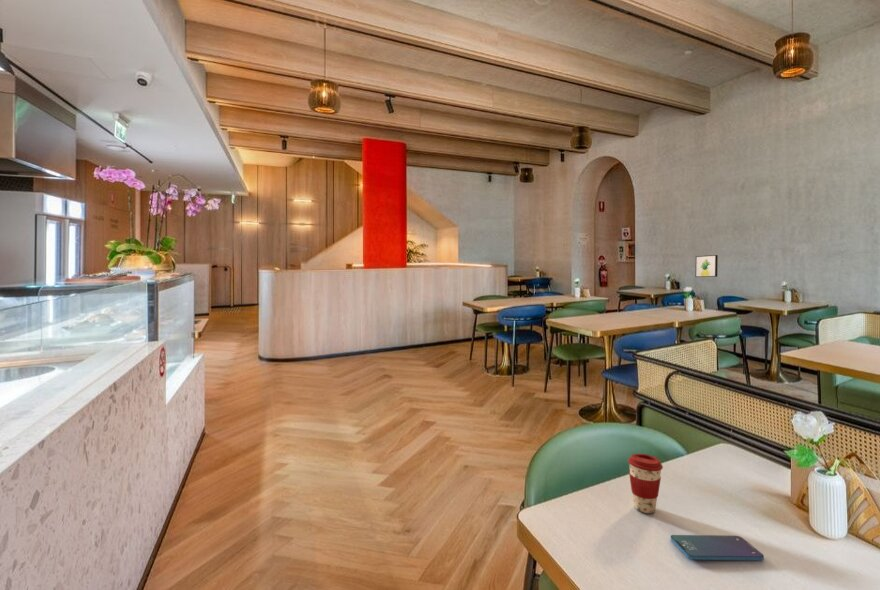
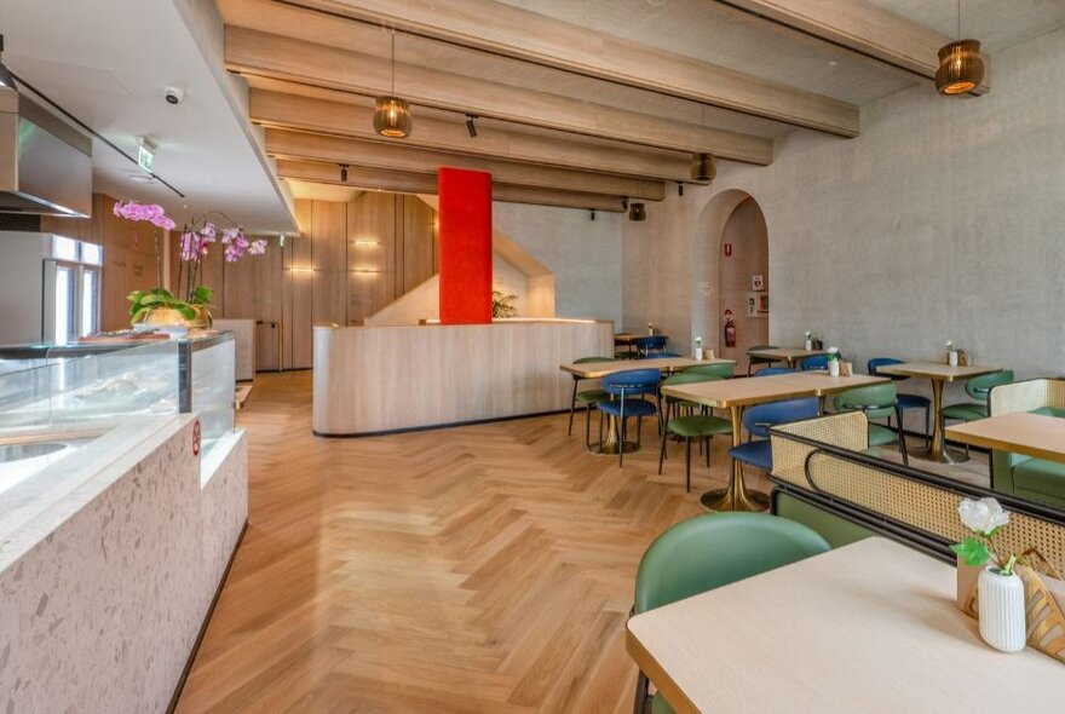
- coffee cup (644, 483)
- smartphone (715, 547)
- wall art (706, 266)
